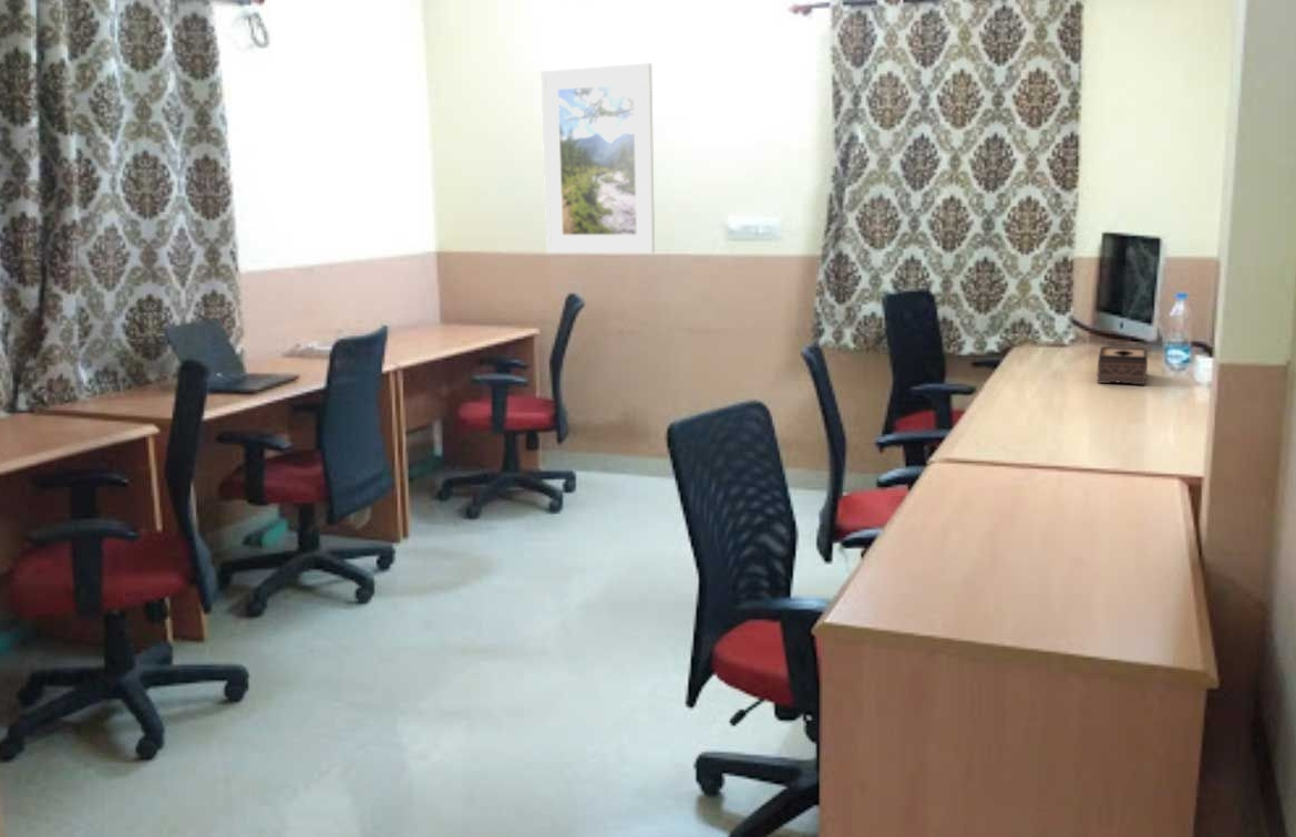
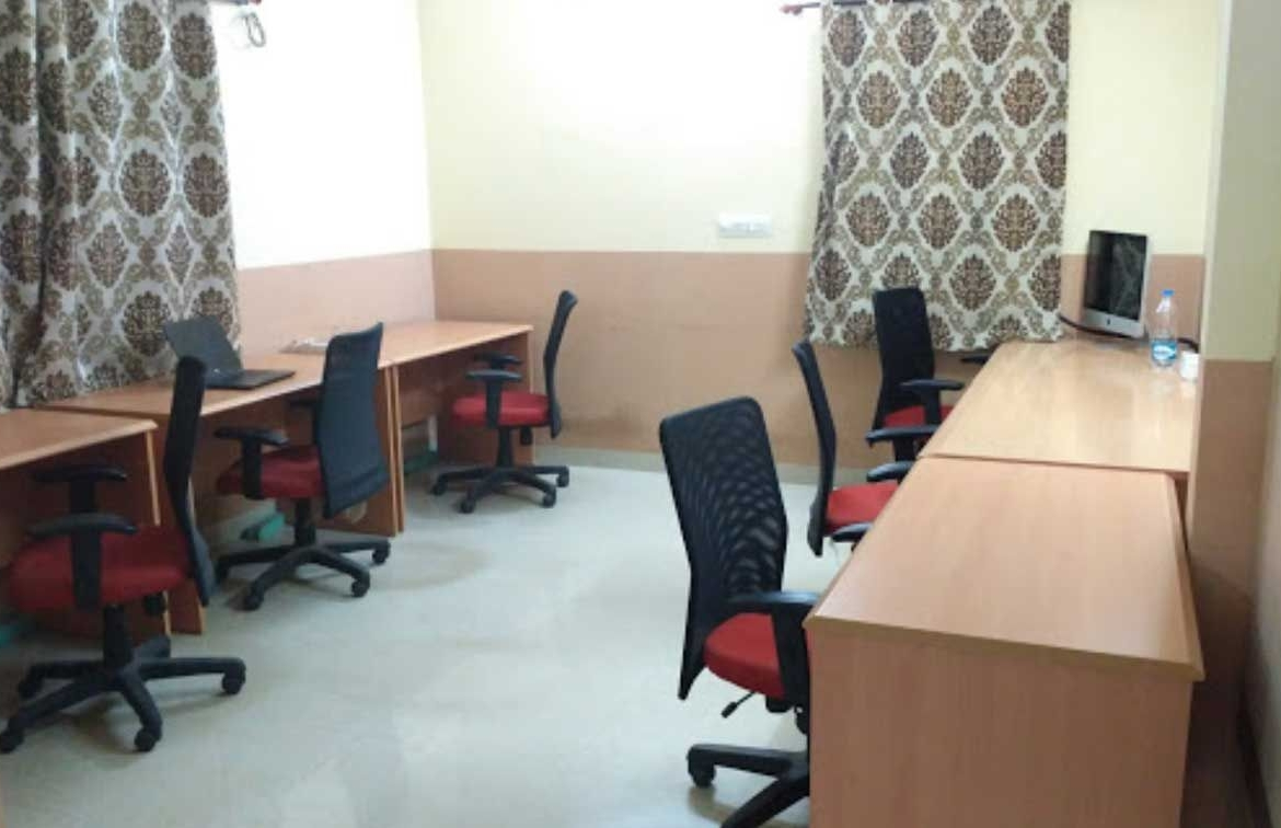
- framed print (597, 162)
- tissue box (1122, 364)
